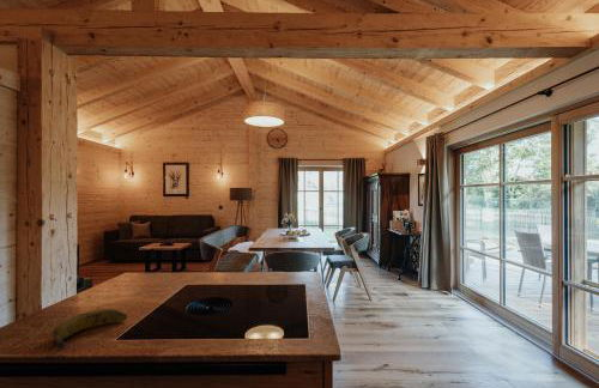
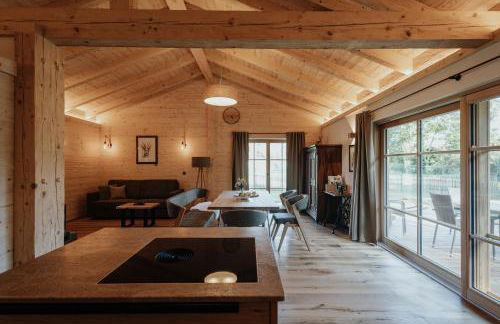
- banana (93, 325)
